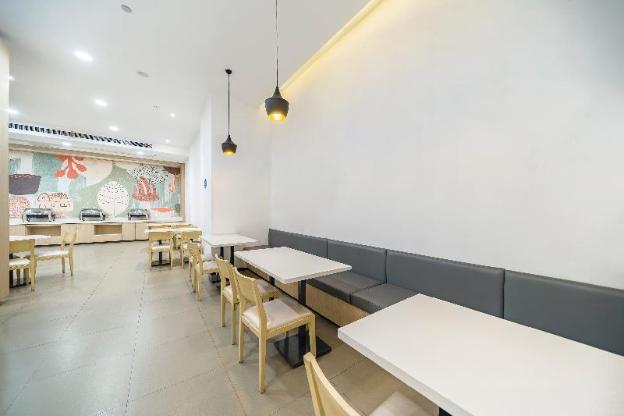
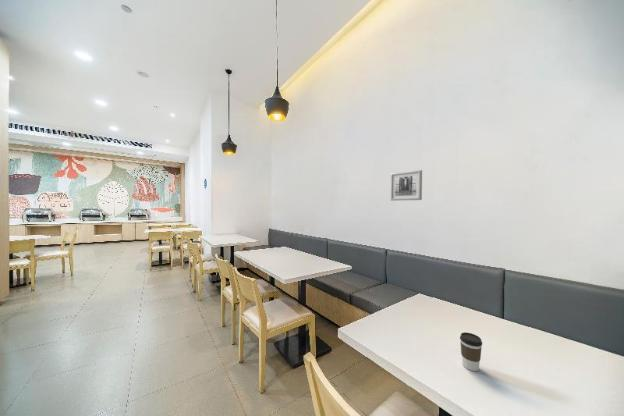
+ coffee cup (470, 351)
+ wall art (405, 186)
